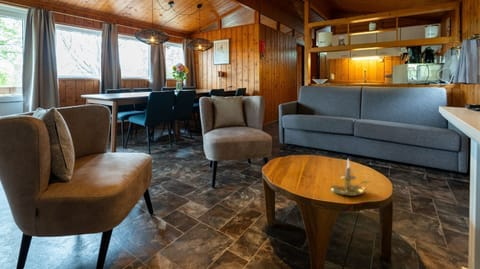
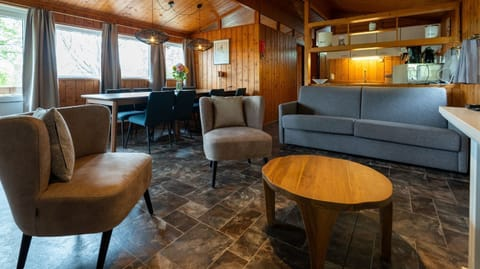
- candle holder (350, 175)
